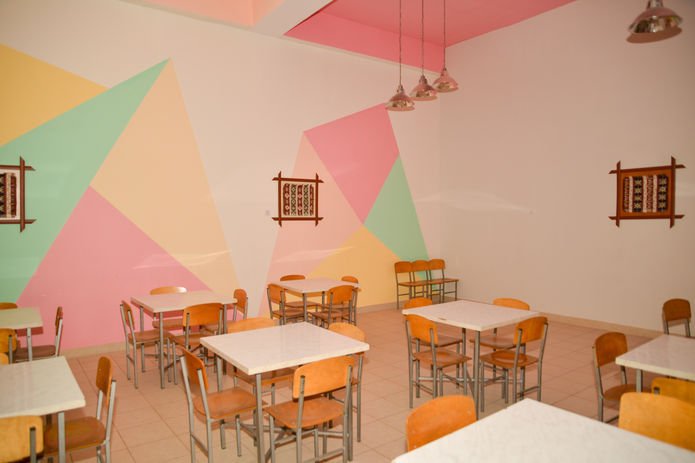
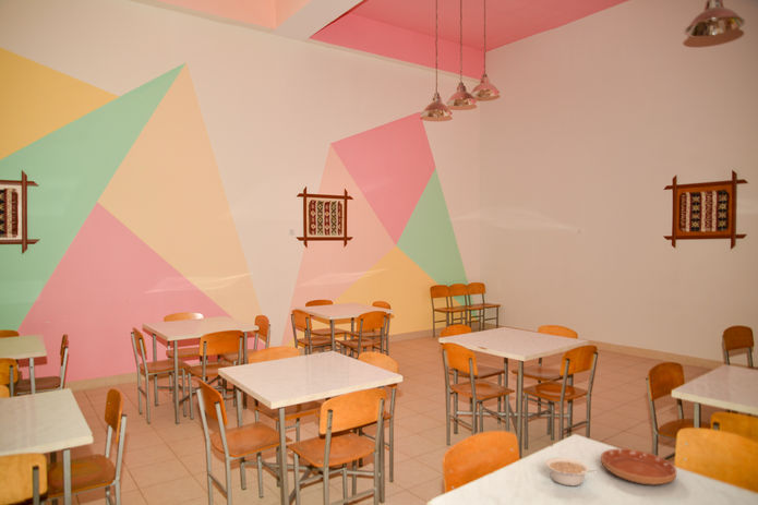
+ saucer (637, 467)
+ legume (568, 471)
